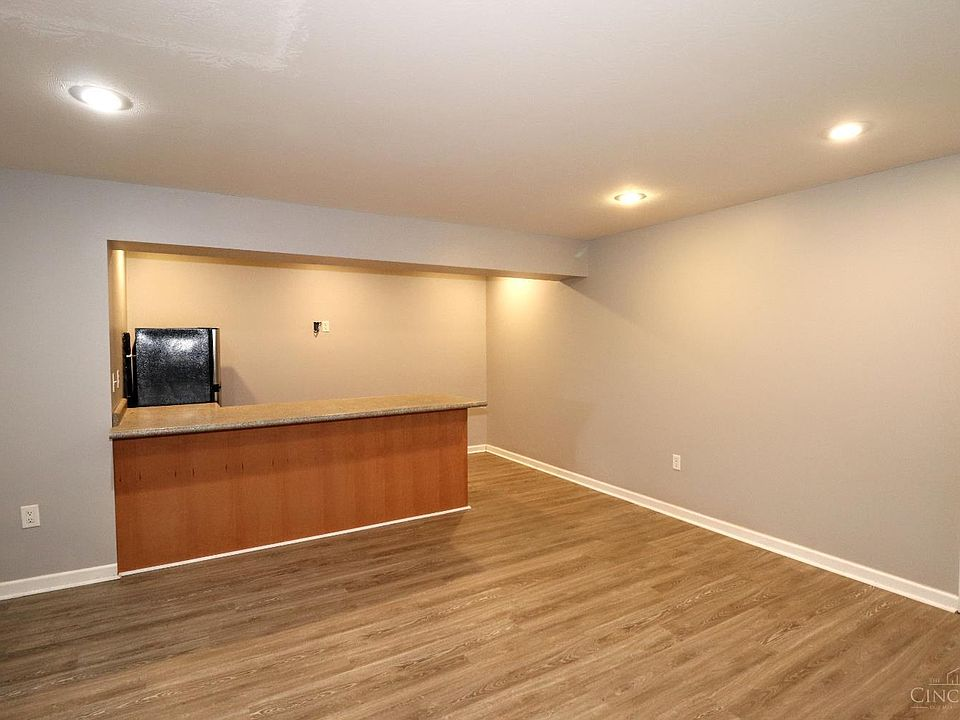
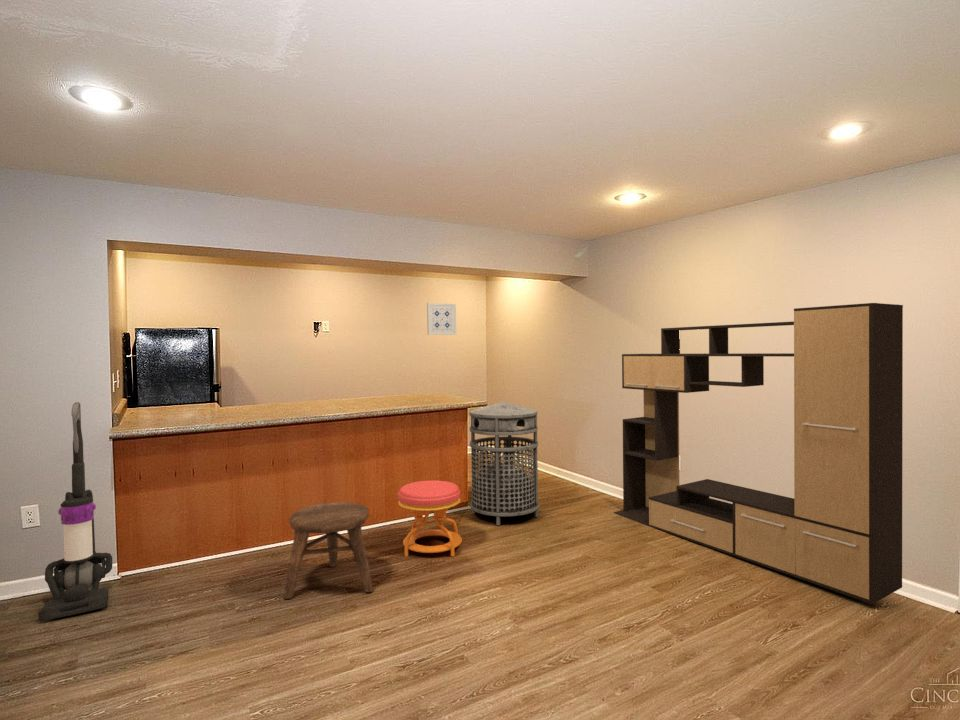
+ stool (434, 516)
+ wall art (441, 319)
+ media console (736, 386)
+ vacuum cleaner (76, 502)
+ stool (326, 548)
+ trash can (503, 458)
